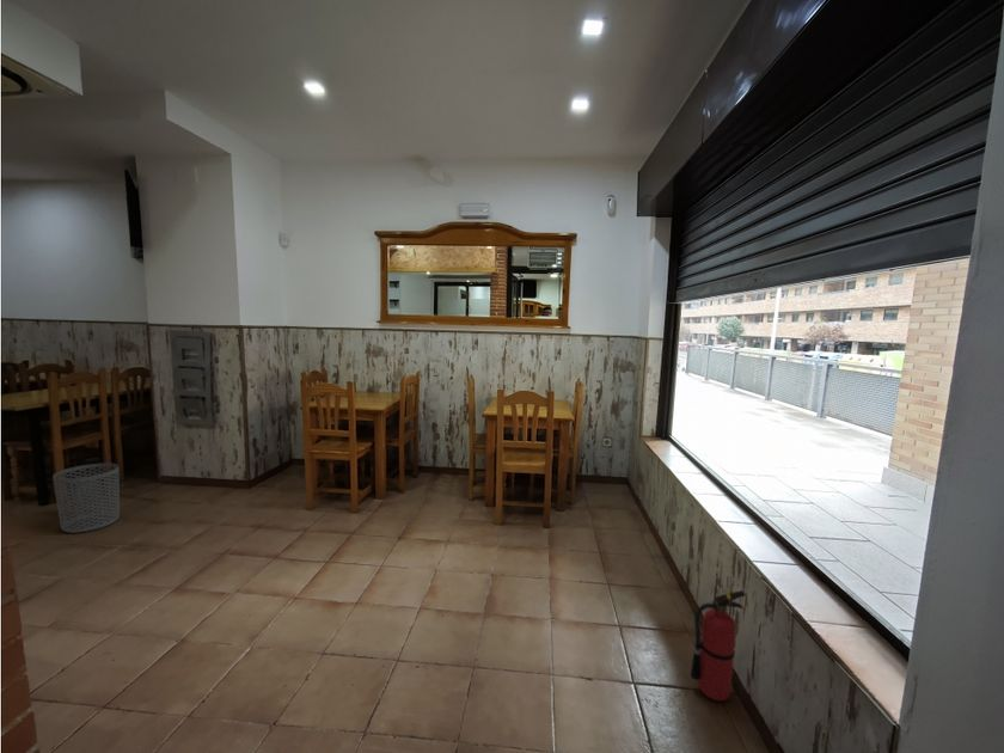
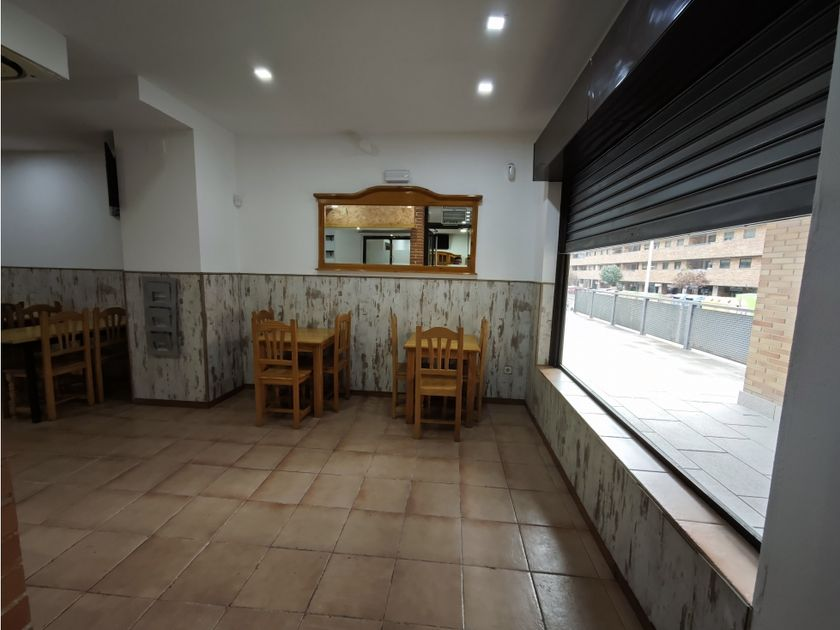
- fire extinguisher (716, 641)
- waste bin (88, 497)
